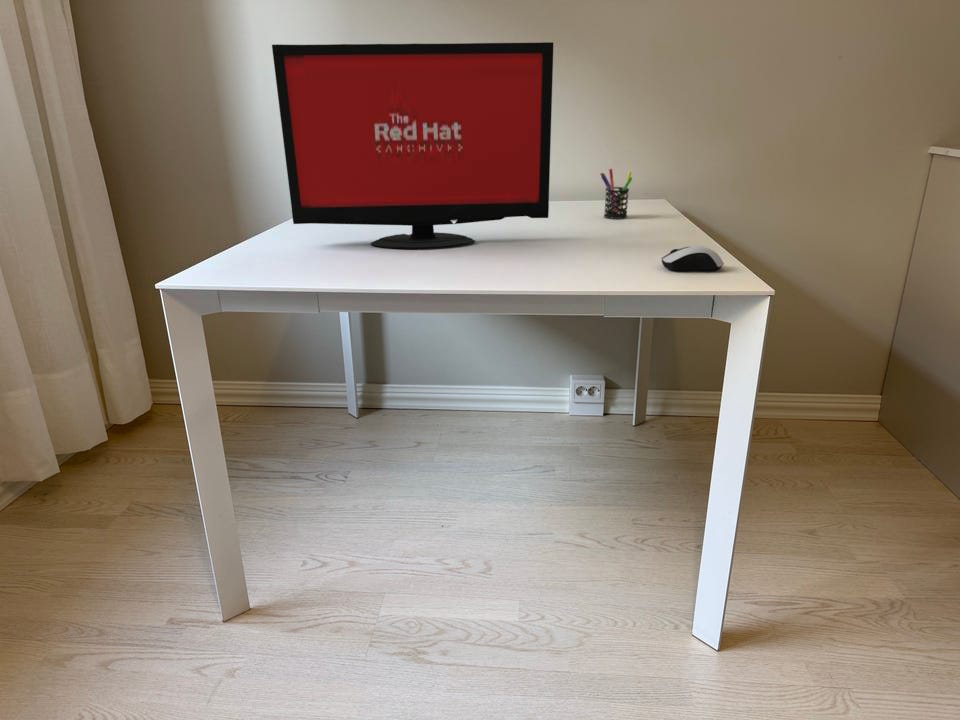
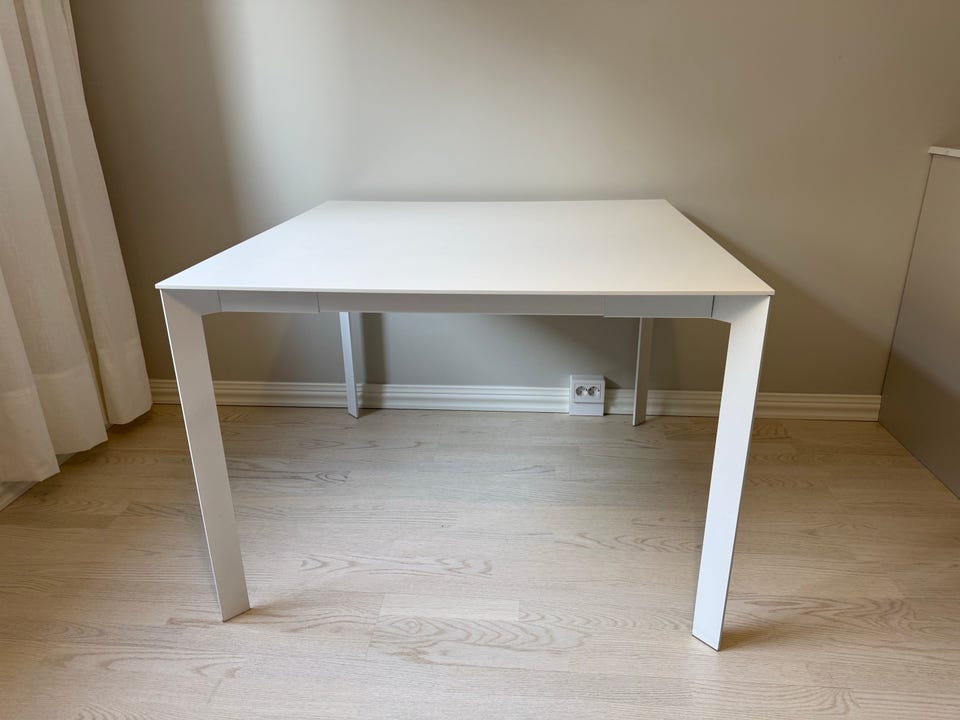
- computer mouse (692, 257)
- pen holder (618, 193)
- computer monitor (419, 148)
